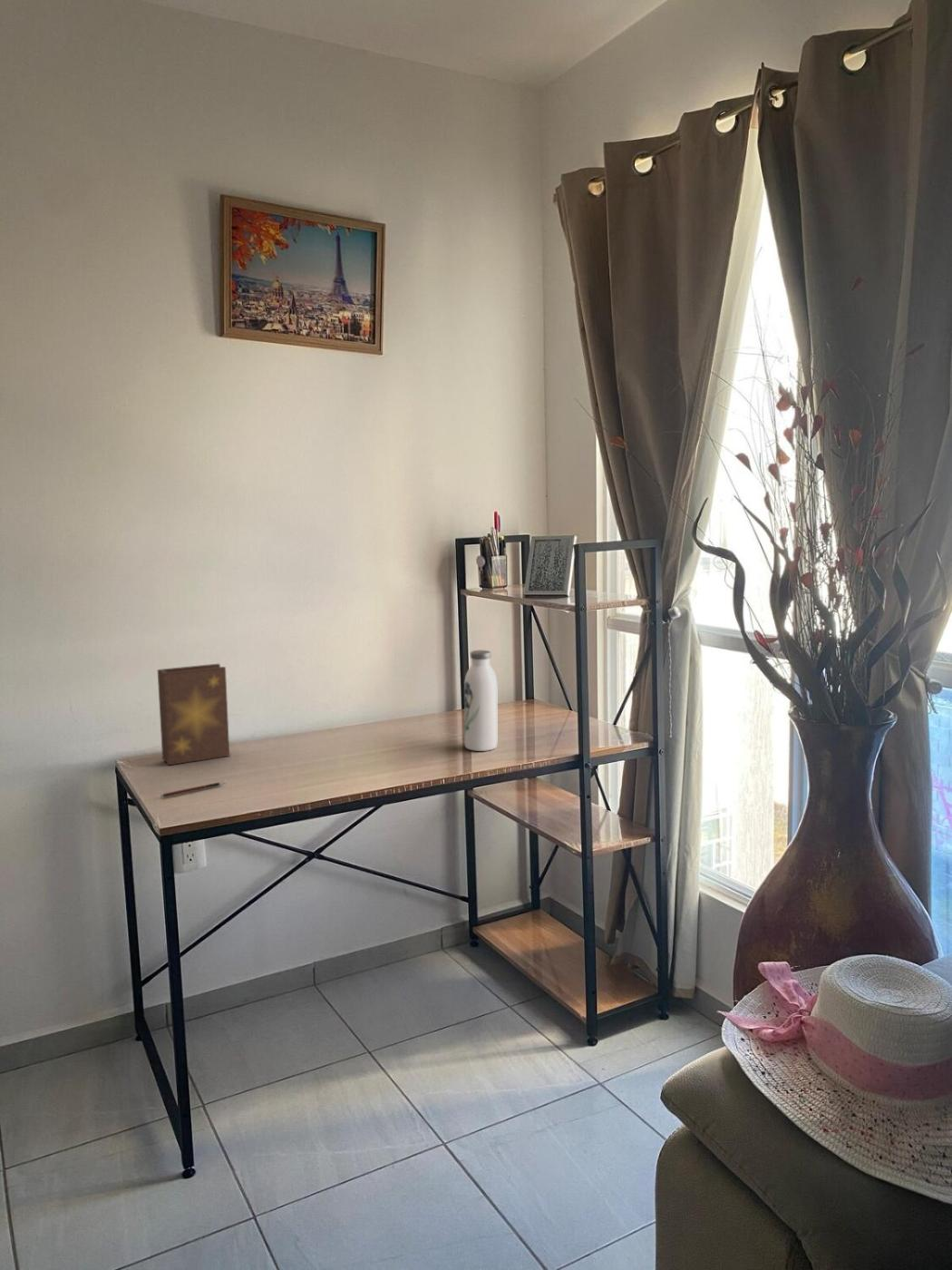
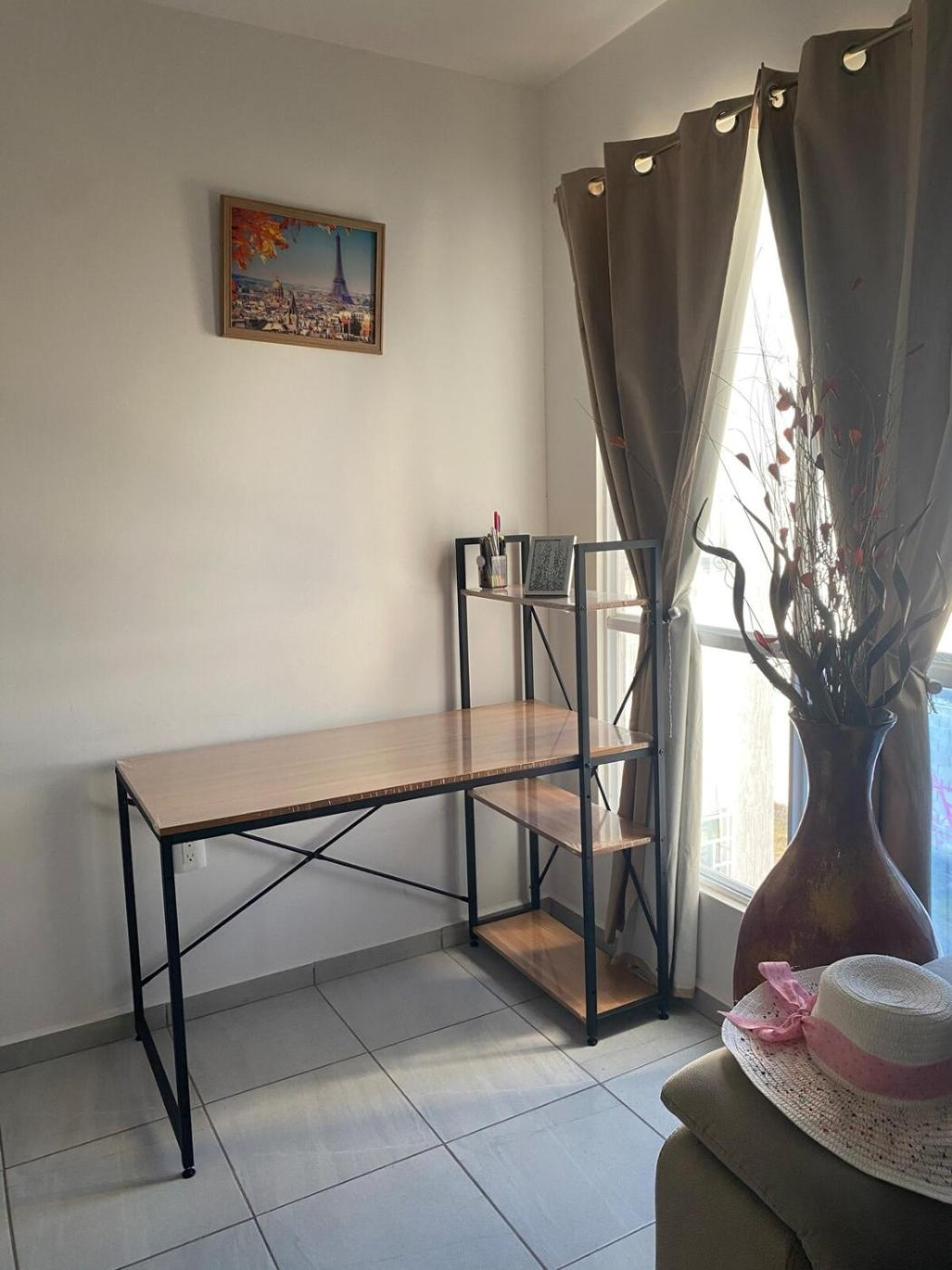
- pen (194, 788)
- water bottle (481, 699)
- book (193, 713)
